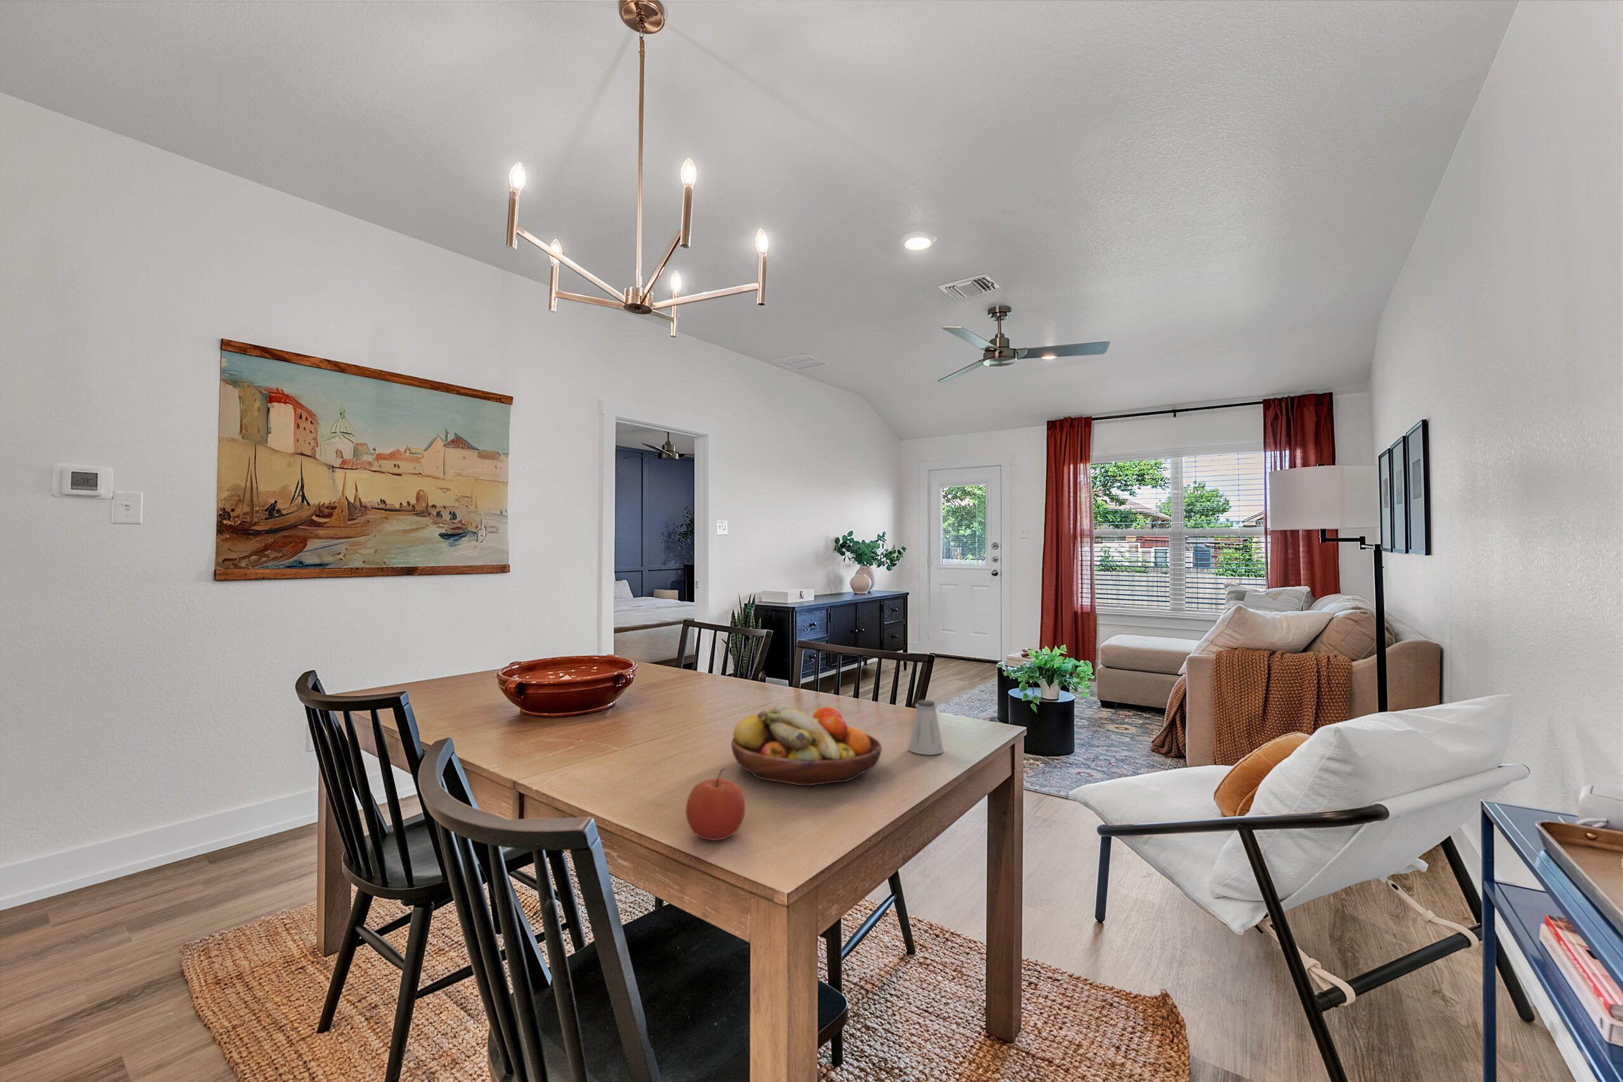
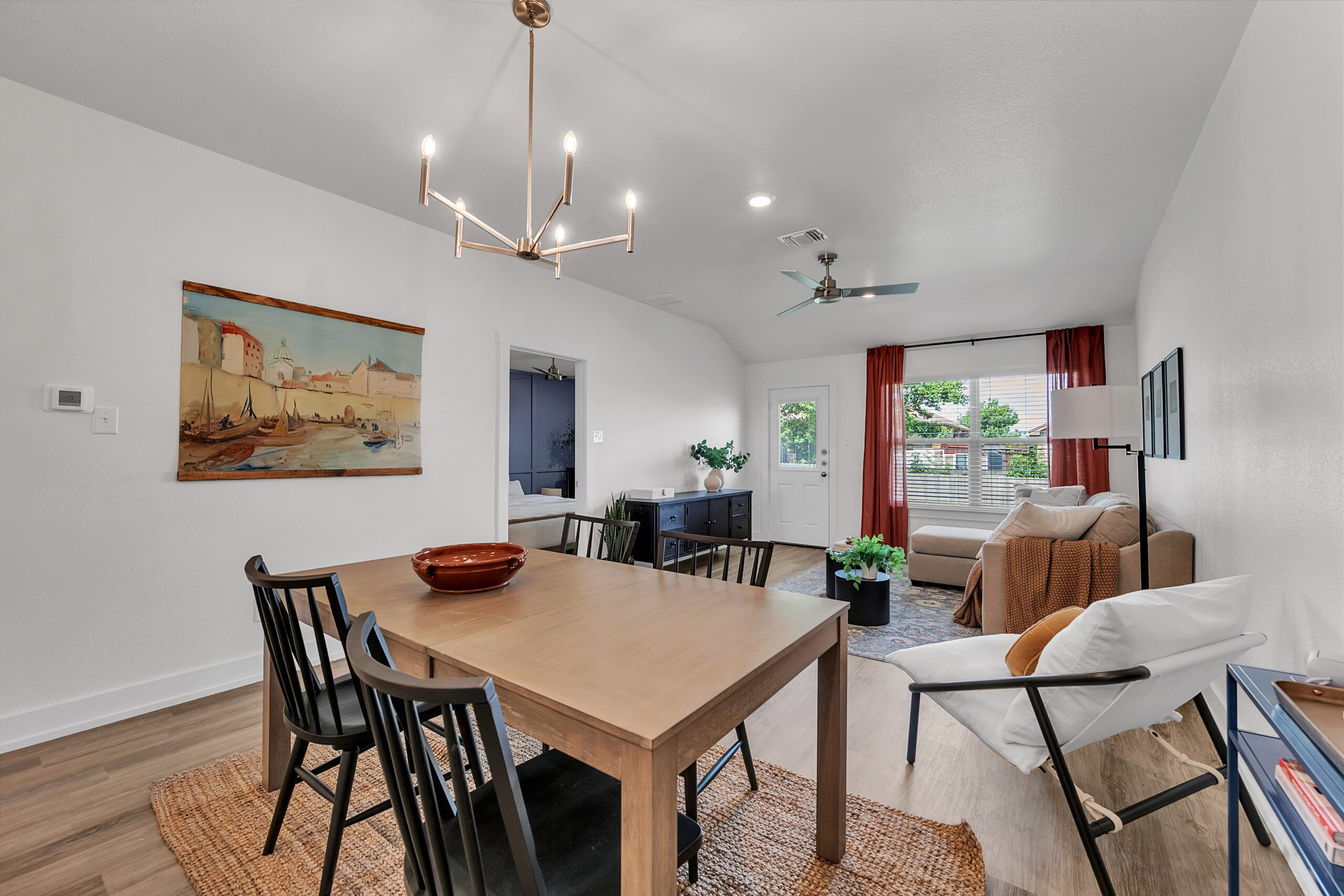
- apple (716, 801)
- saltshaker (925, 725)
- fruit bowl (807, 735)
